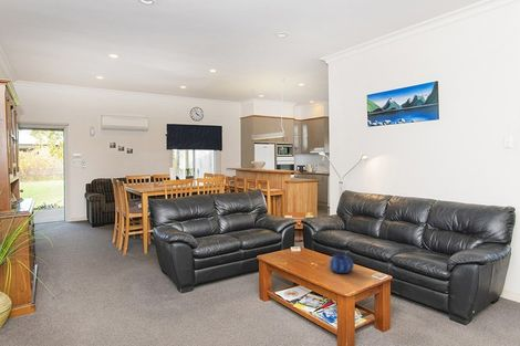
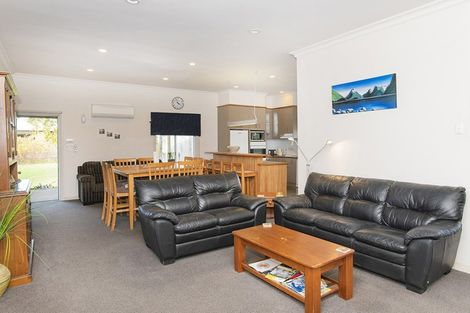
- decorative bowl (341, 263)
